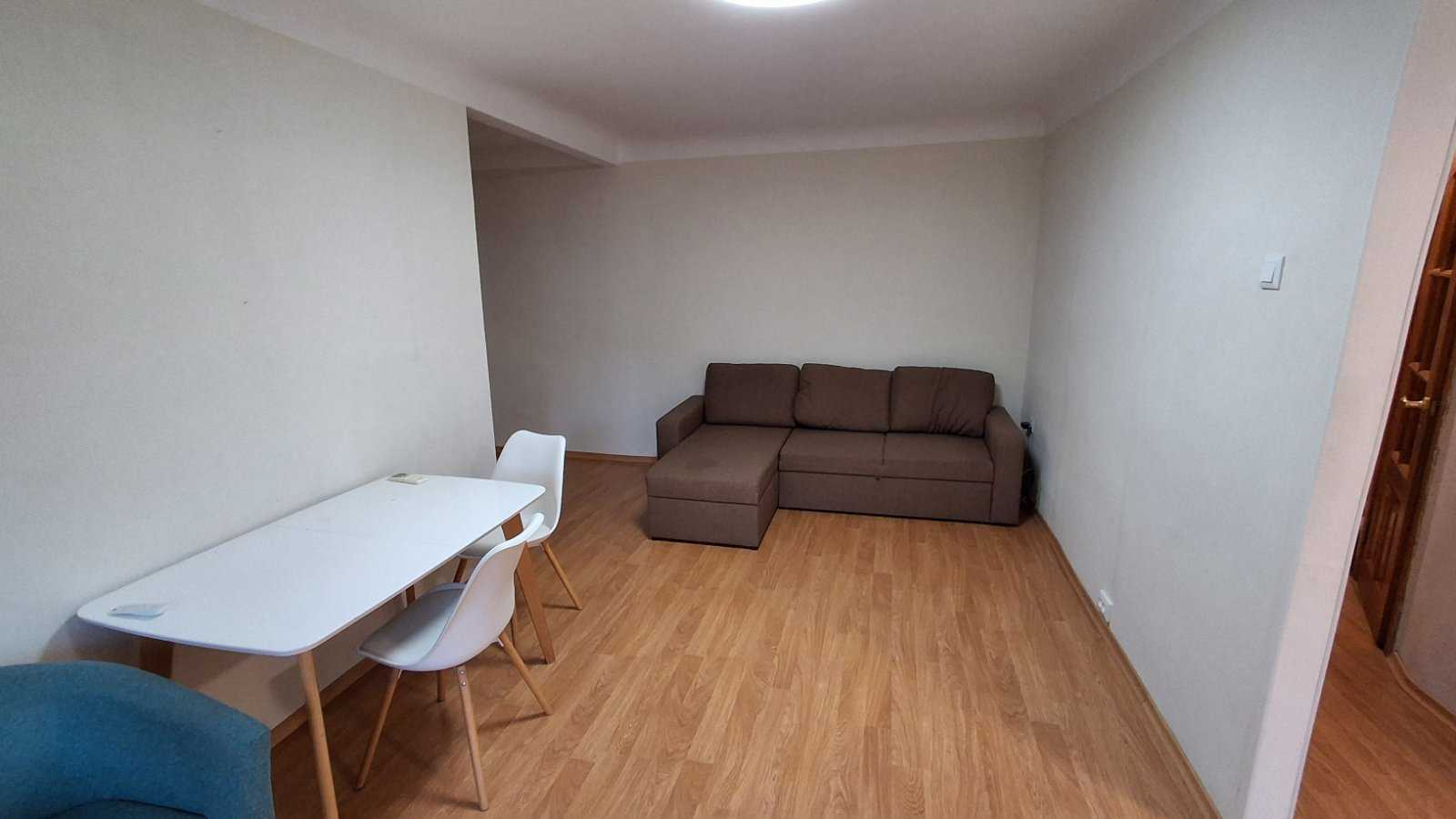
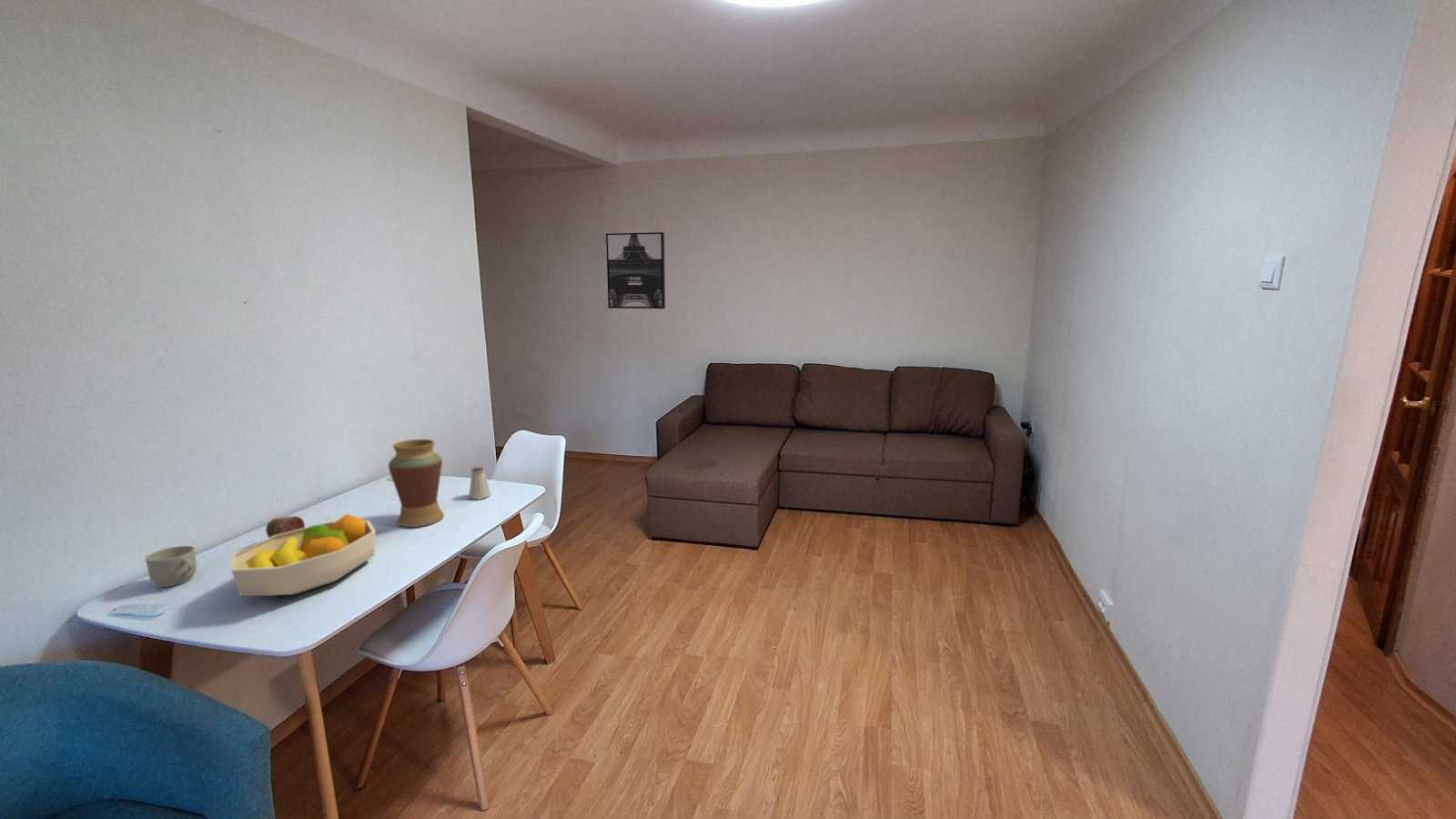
+ mug (176, 567)
+ fruit bowl (308, 551)
+ wall art (635, 271)
+ saltshaker (479, 481)
+ apple (286, 529)
+ vase (417, 481)
